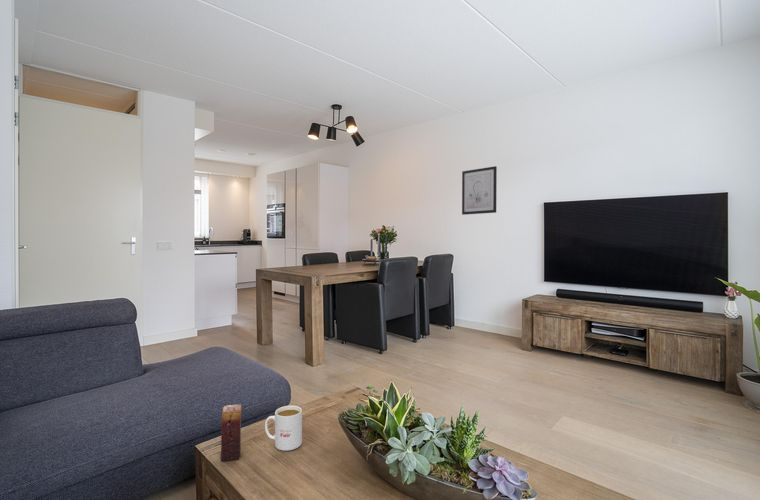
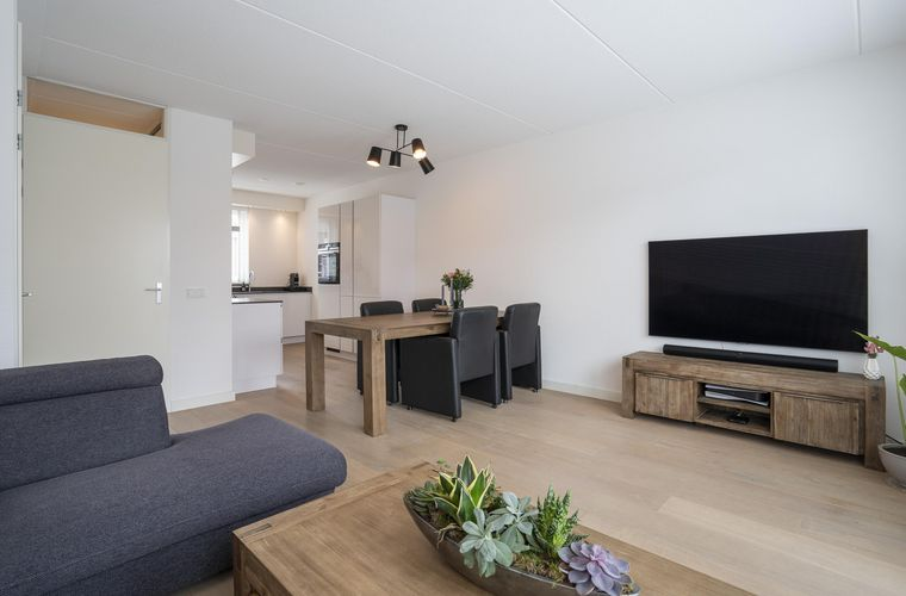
- mug (283, 427)
- candle (231, 431)
- wall art (478, 191)
